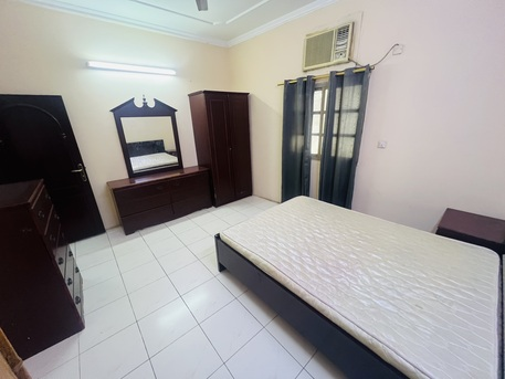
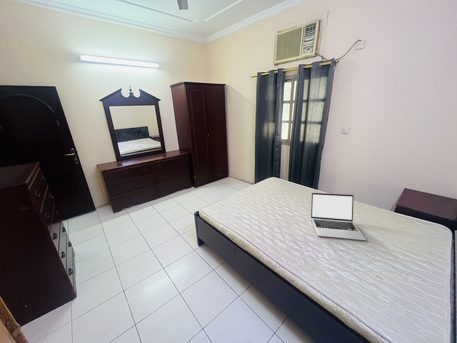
+ laptop (336, 214)
